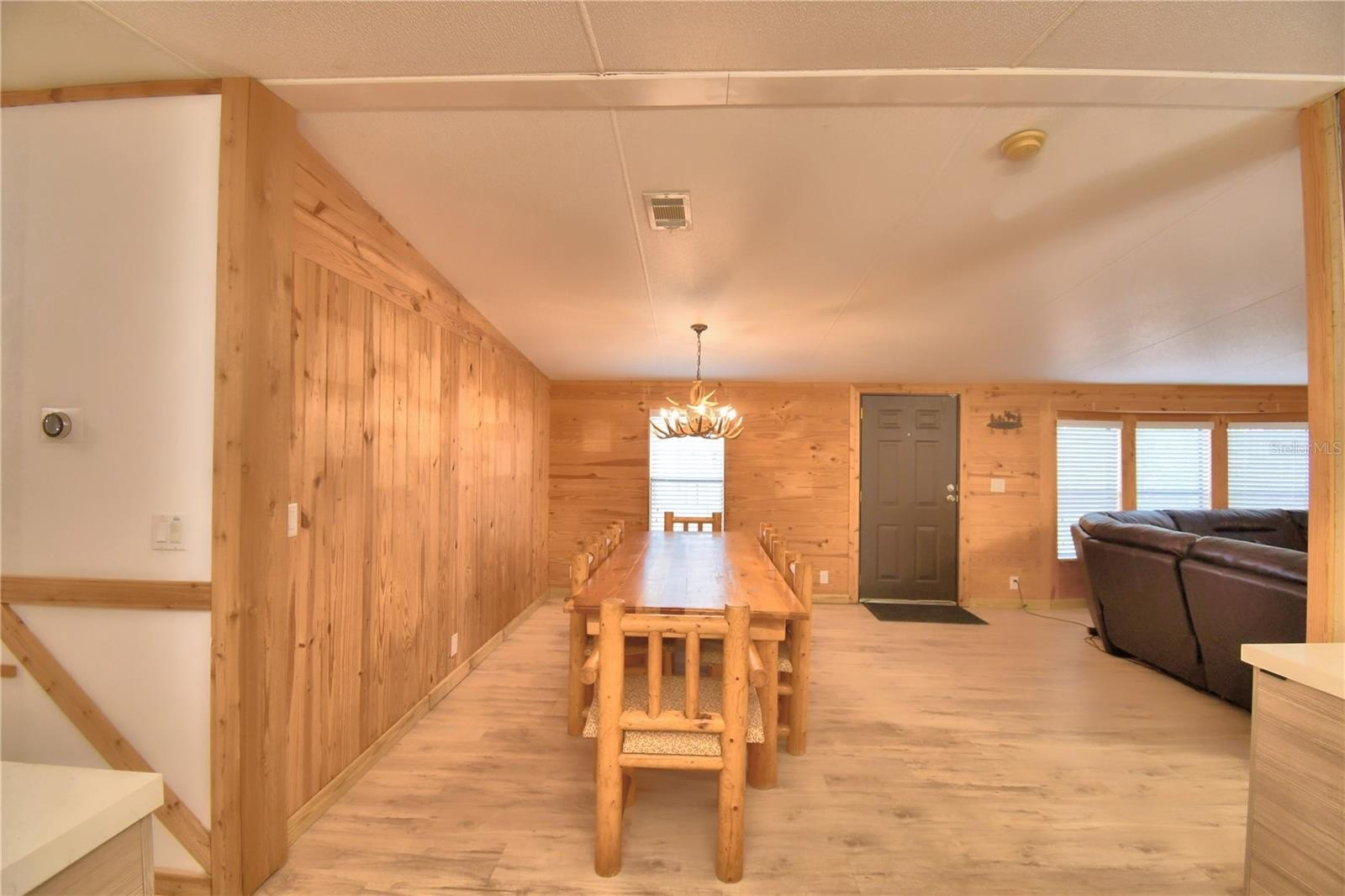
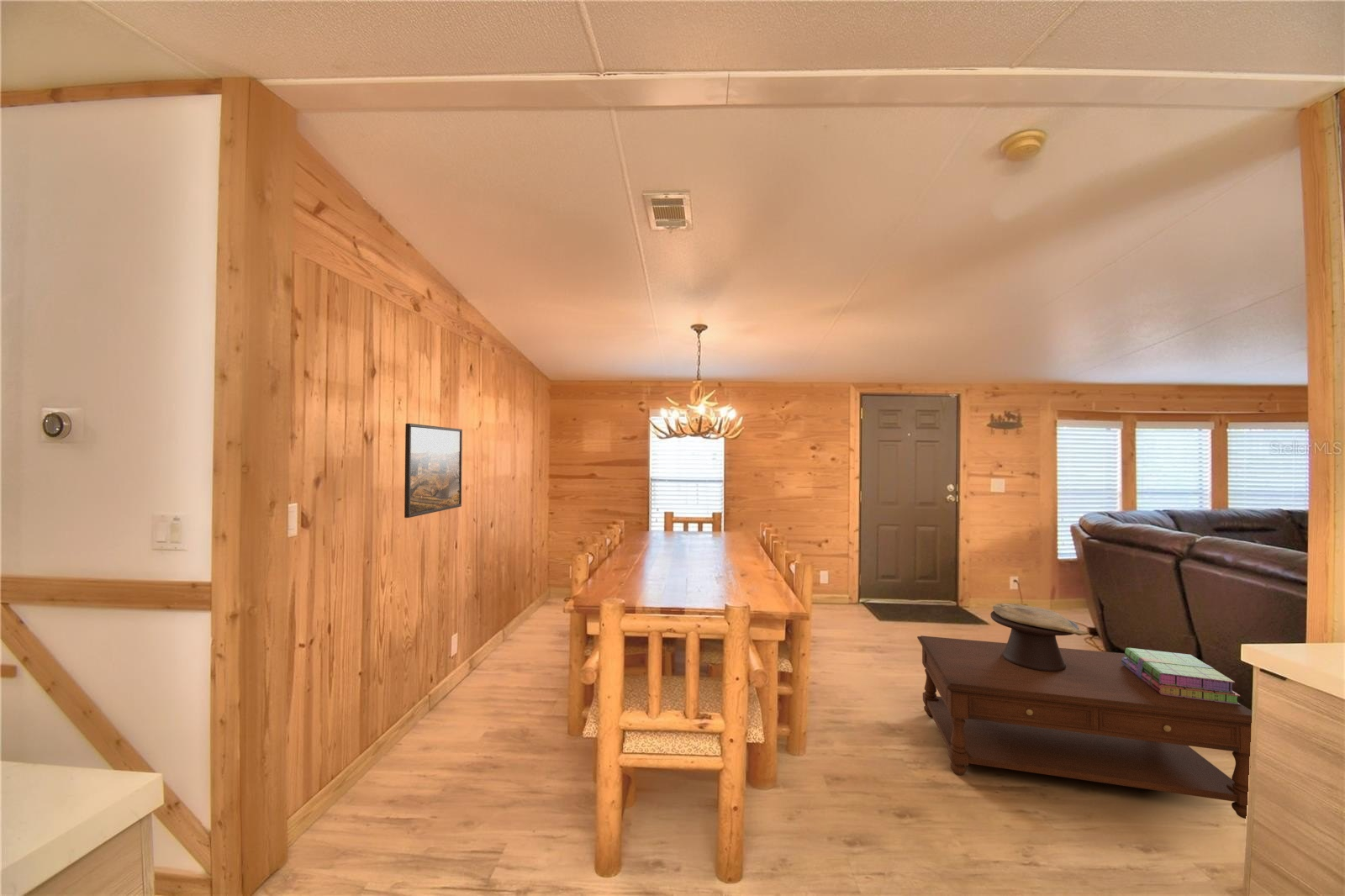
+ coffee table (1061, 713)
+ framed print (436, 469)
+ stack of books (1175, 672)
+ decorative bowl (1035, 638)
